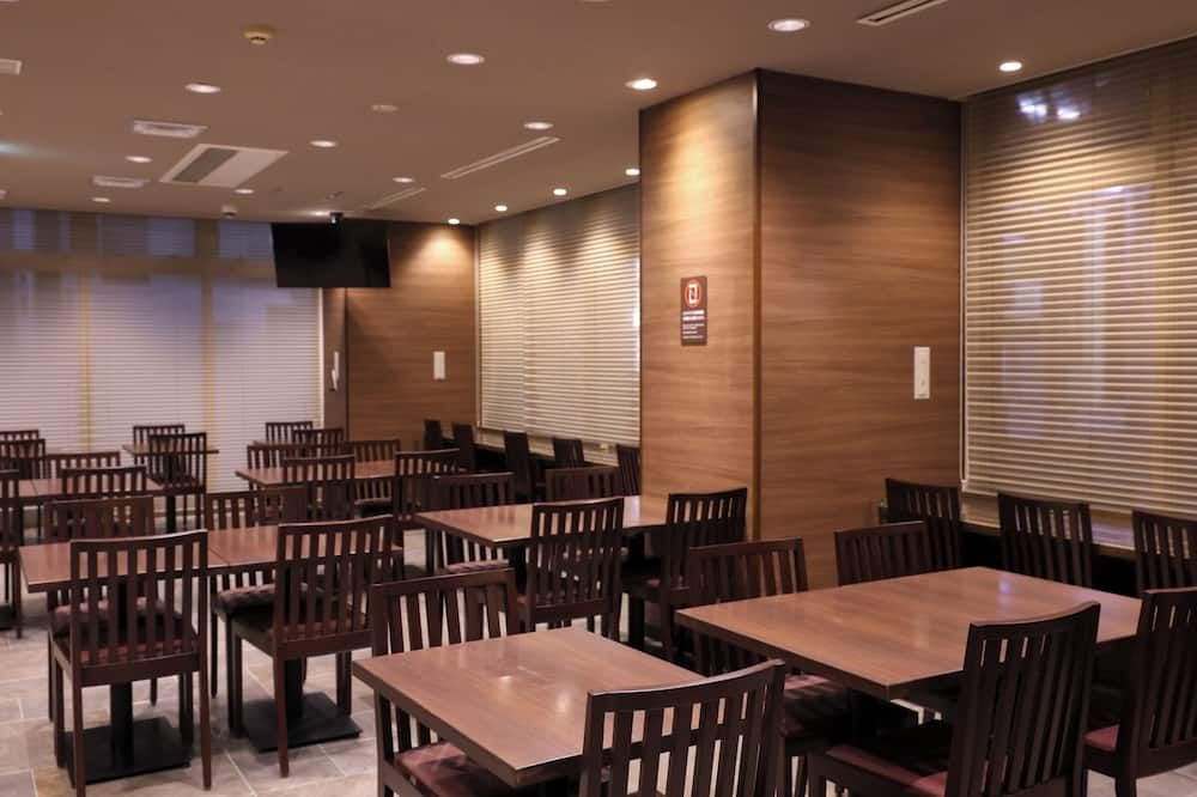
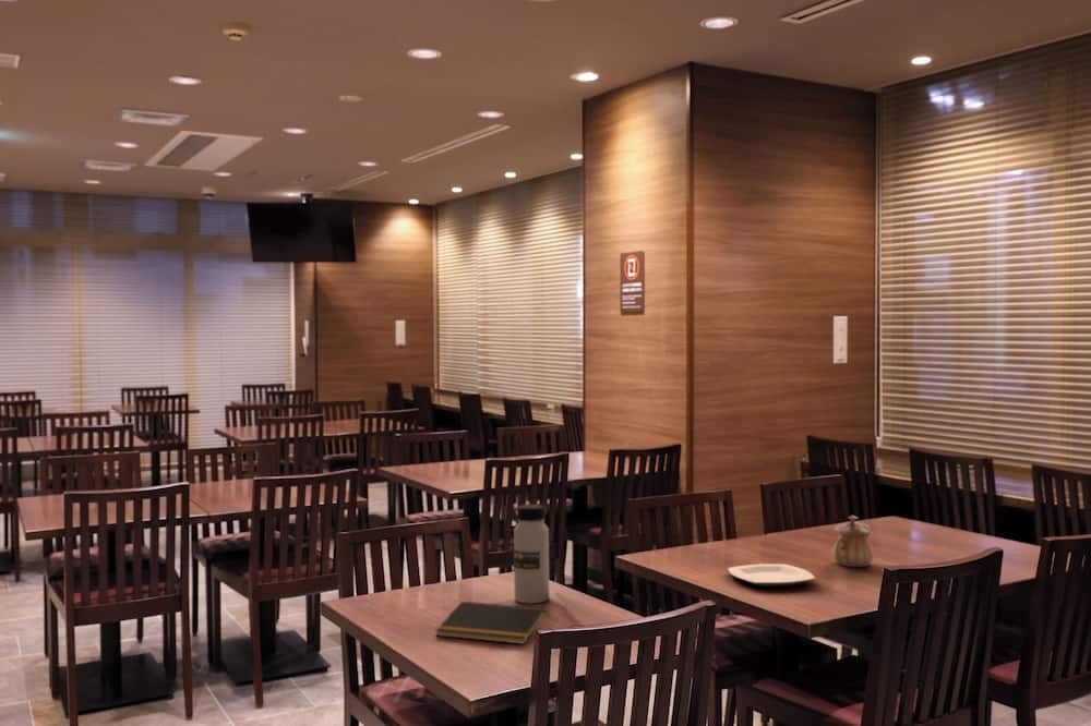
+ water bottle (531, 553)
+ teapot (851, 540)
+ notepad (491, 621)
+ plate (770, 576)
